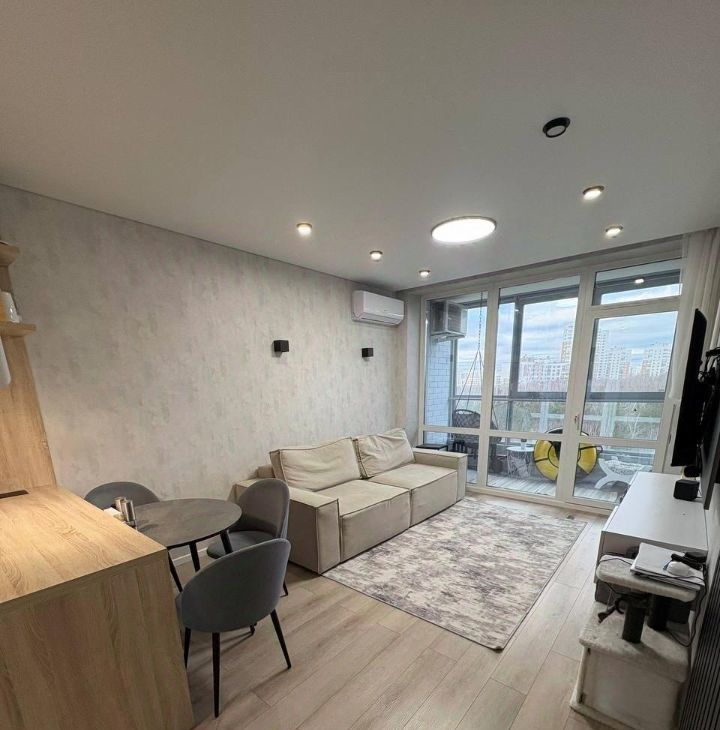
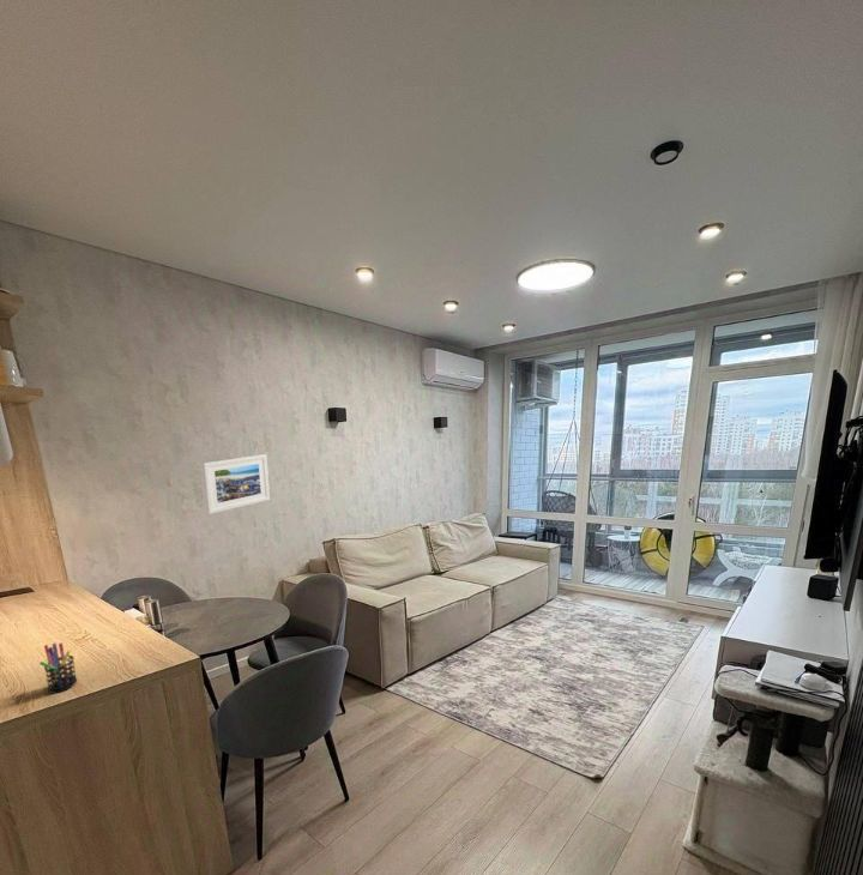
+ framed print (237, 482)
+ pen holder (55, 666)
